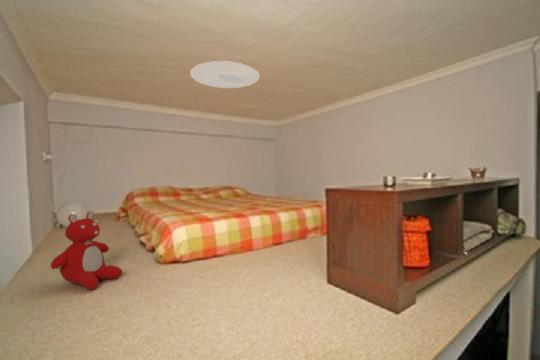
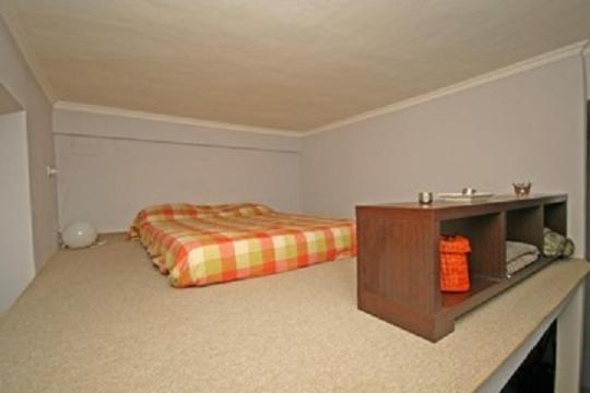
- teddy bear (90, 247)
- ceiling light (225, 73)
